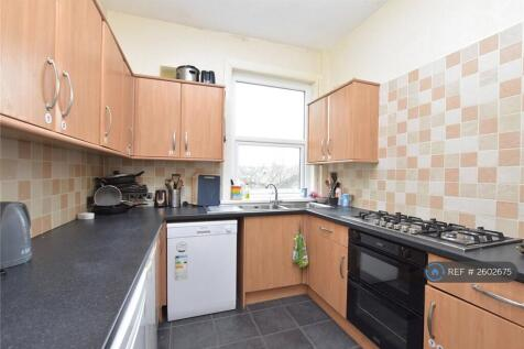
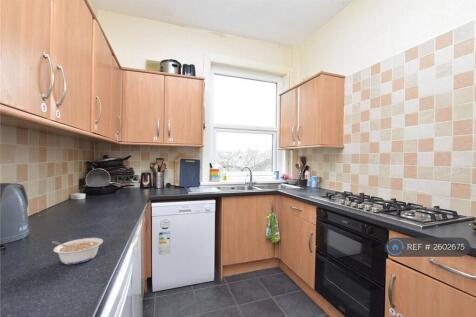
+ legume (77, 250)
